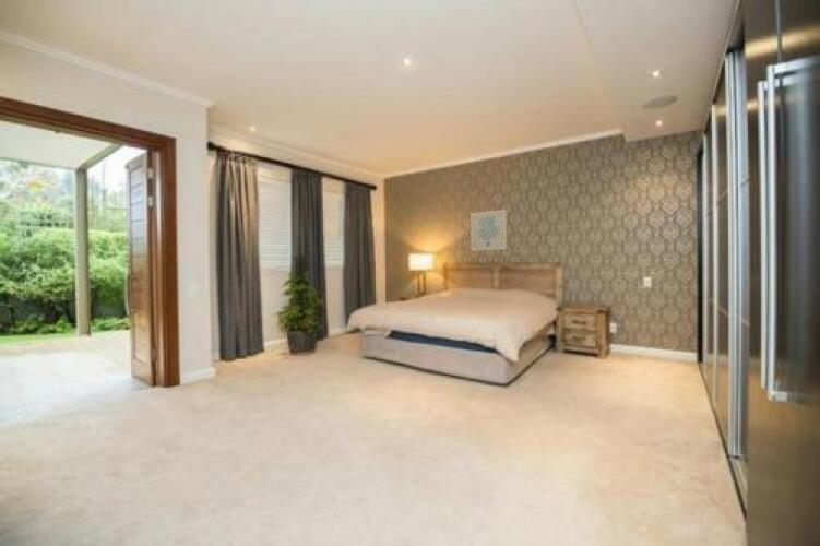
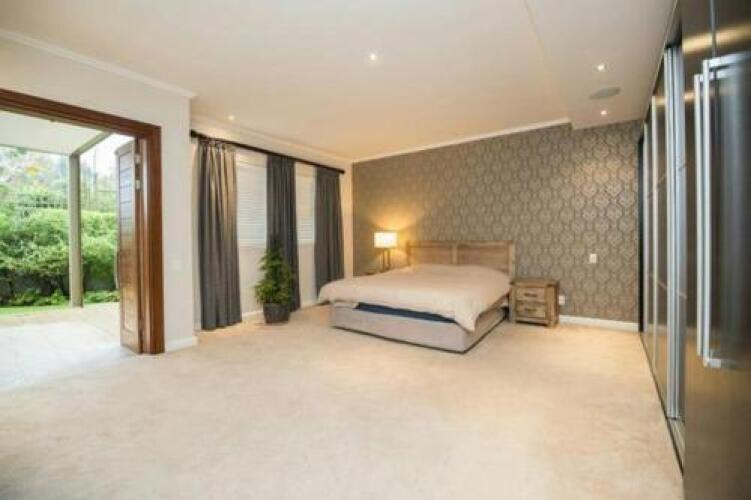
- wall art (487, 230)
